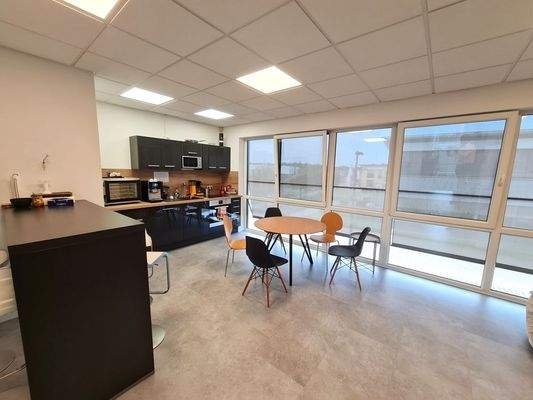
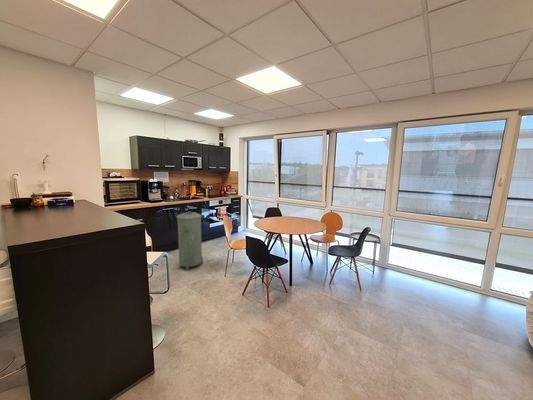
+ trash can (189, 238)
